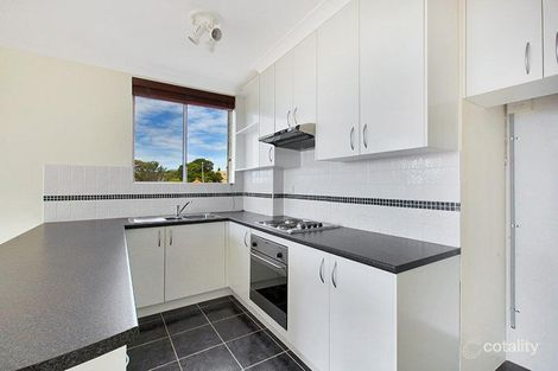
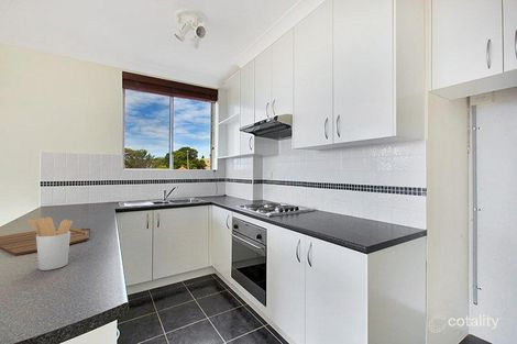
+ utensil holder (48, 241)
+ cutting board (55, 230)
